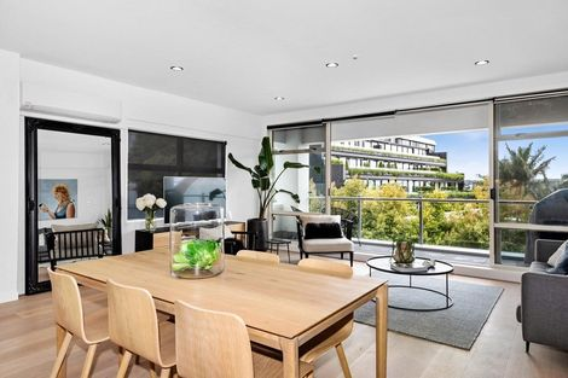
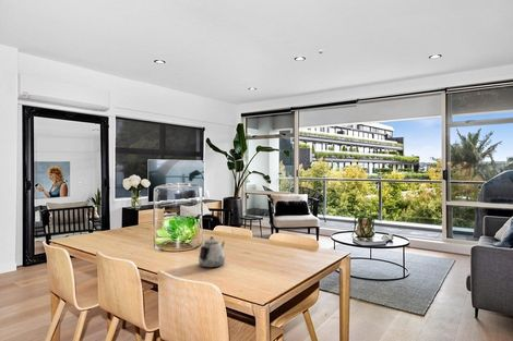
+ teapot (213, 249)
